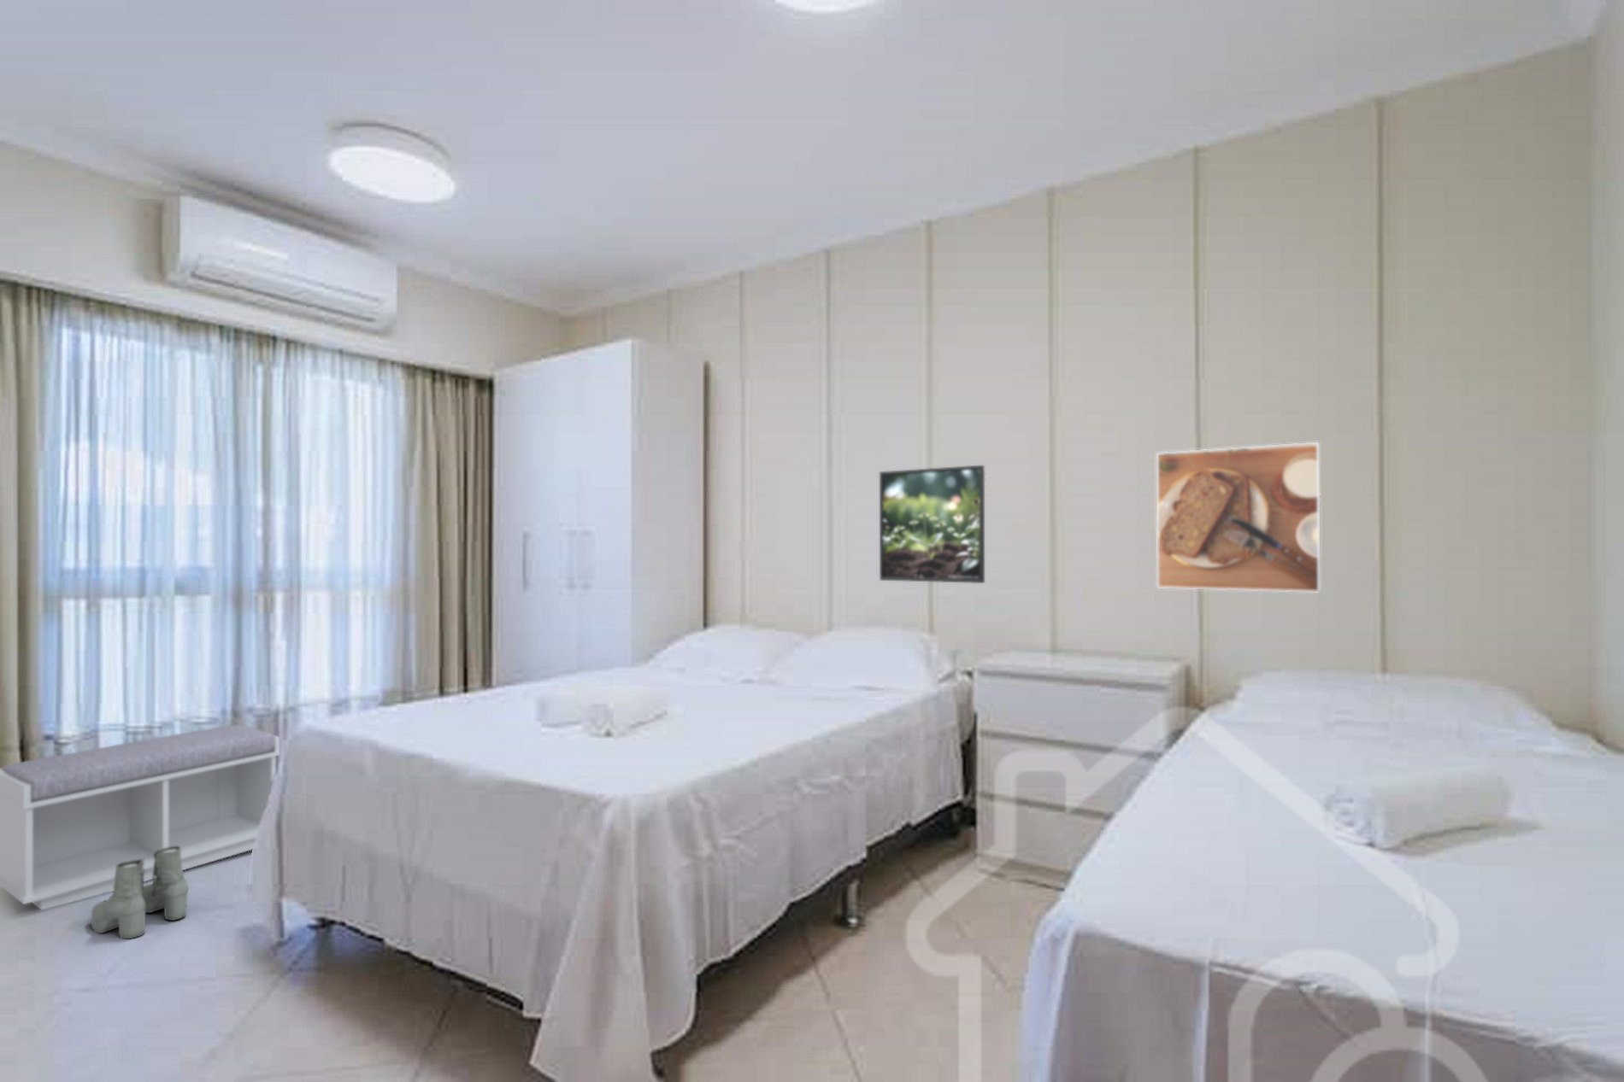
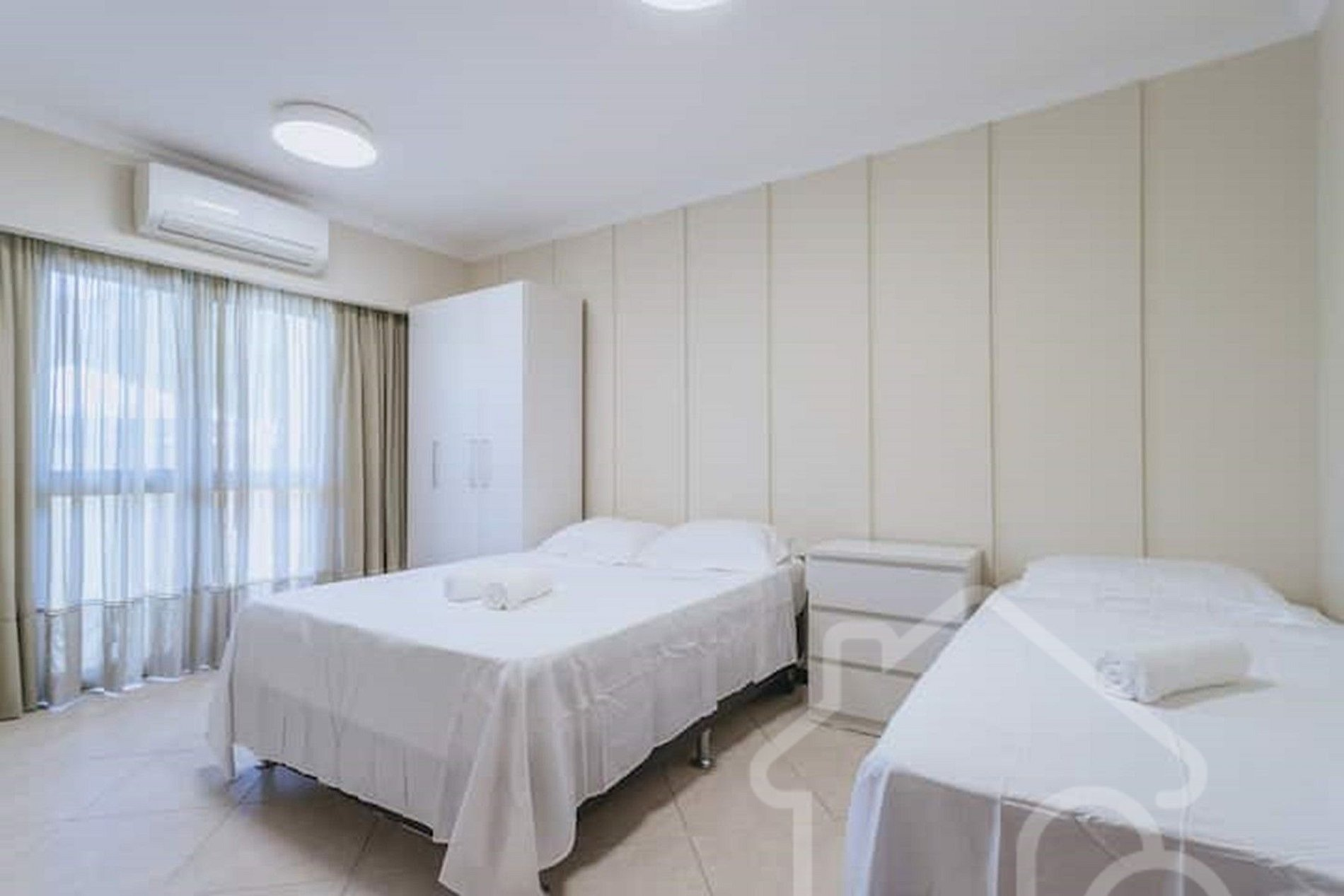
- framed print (1234, 518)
- boots (140, 886)
- bench (147, 805)
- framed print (930, 524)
